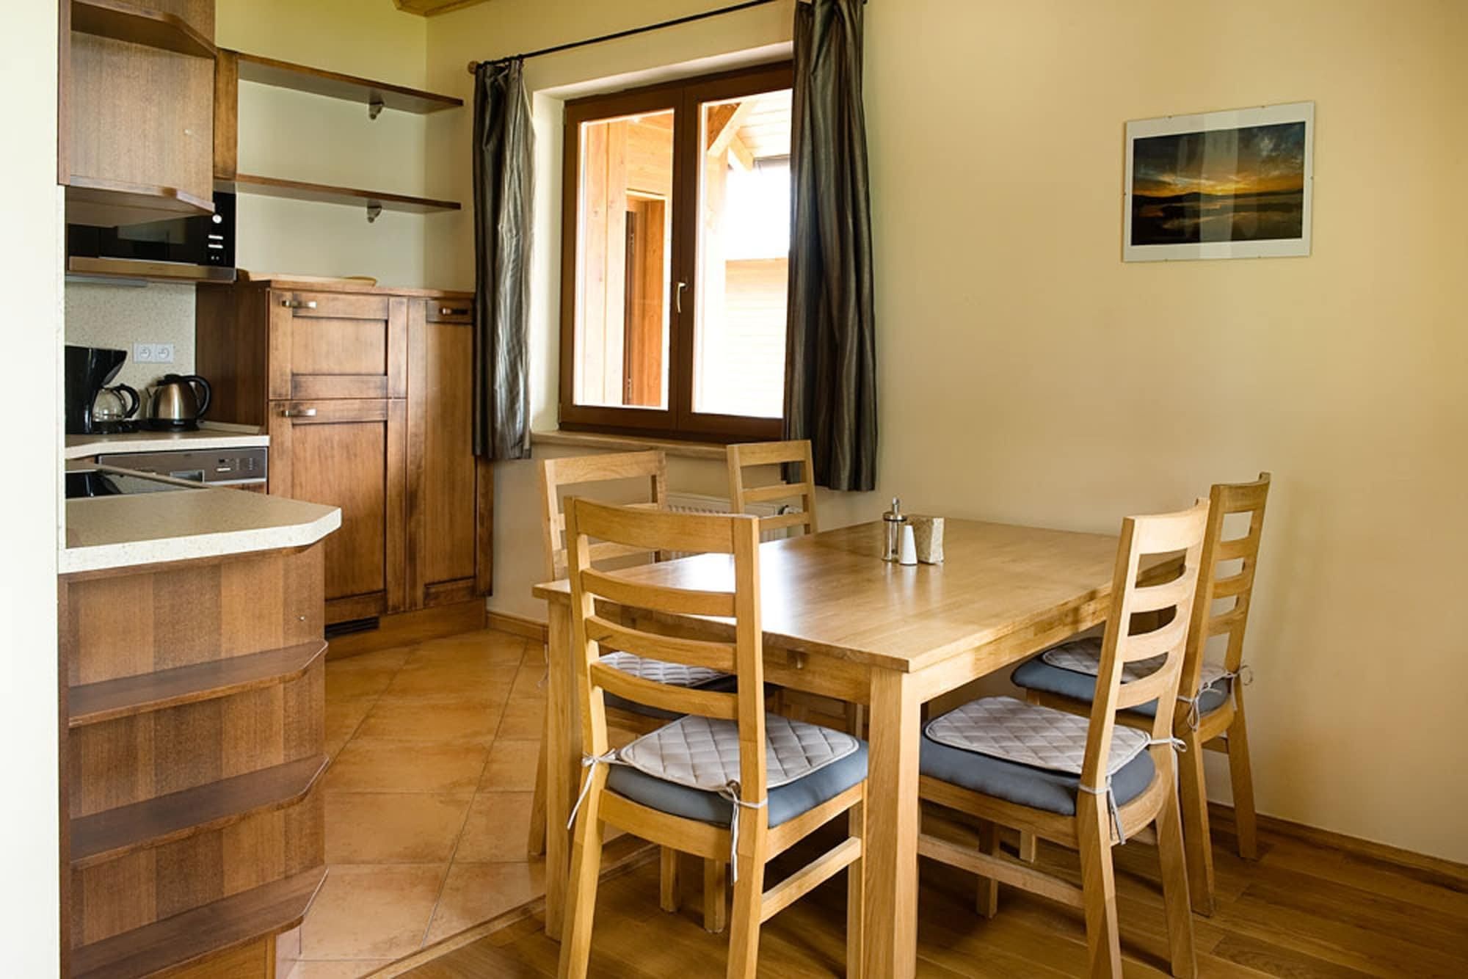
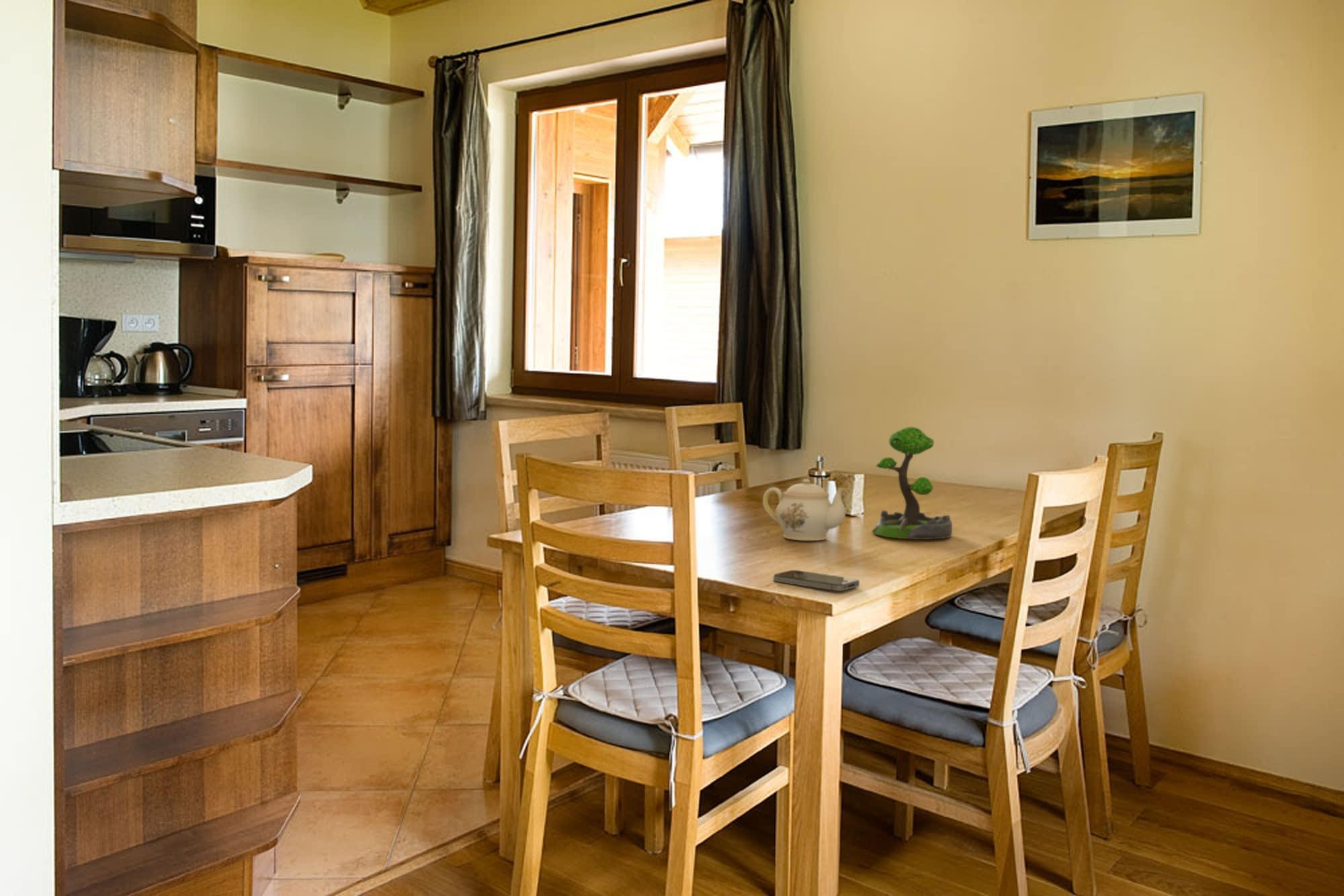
+ teapot (803, 508)
+ plant (915, 482)
+ smartphone (815, 580)
